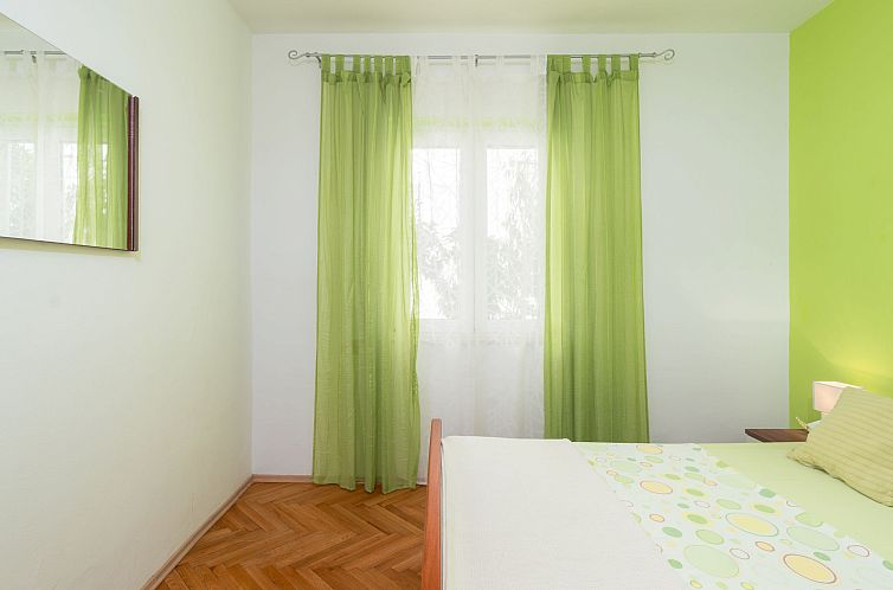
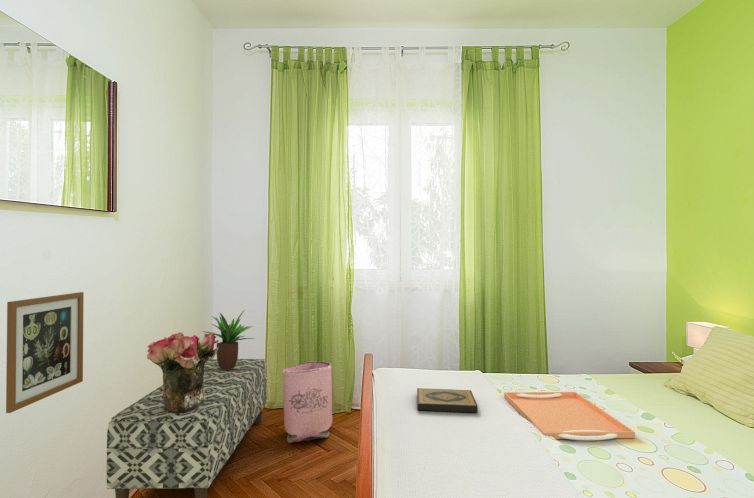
+ potted plant (232, 338)
+ hardback book (445, 399)
+ bouquet (186, 366)
+ bench (204, 421)
+ serving tray (561, 412)
+ bag (307, 400)
+ wall art (49, 345)
